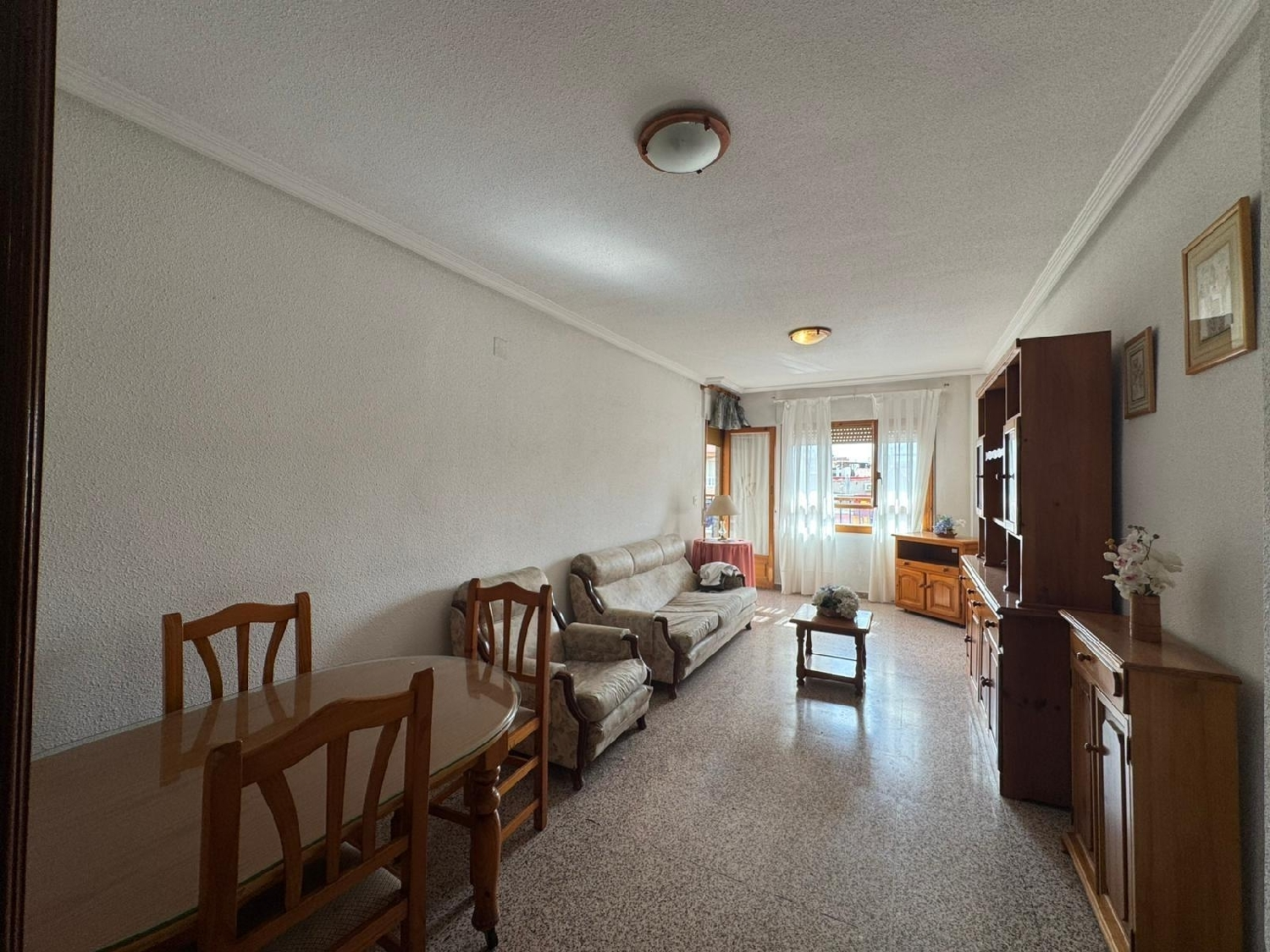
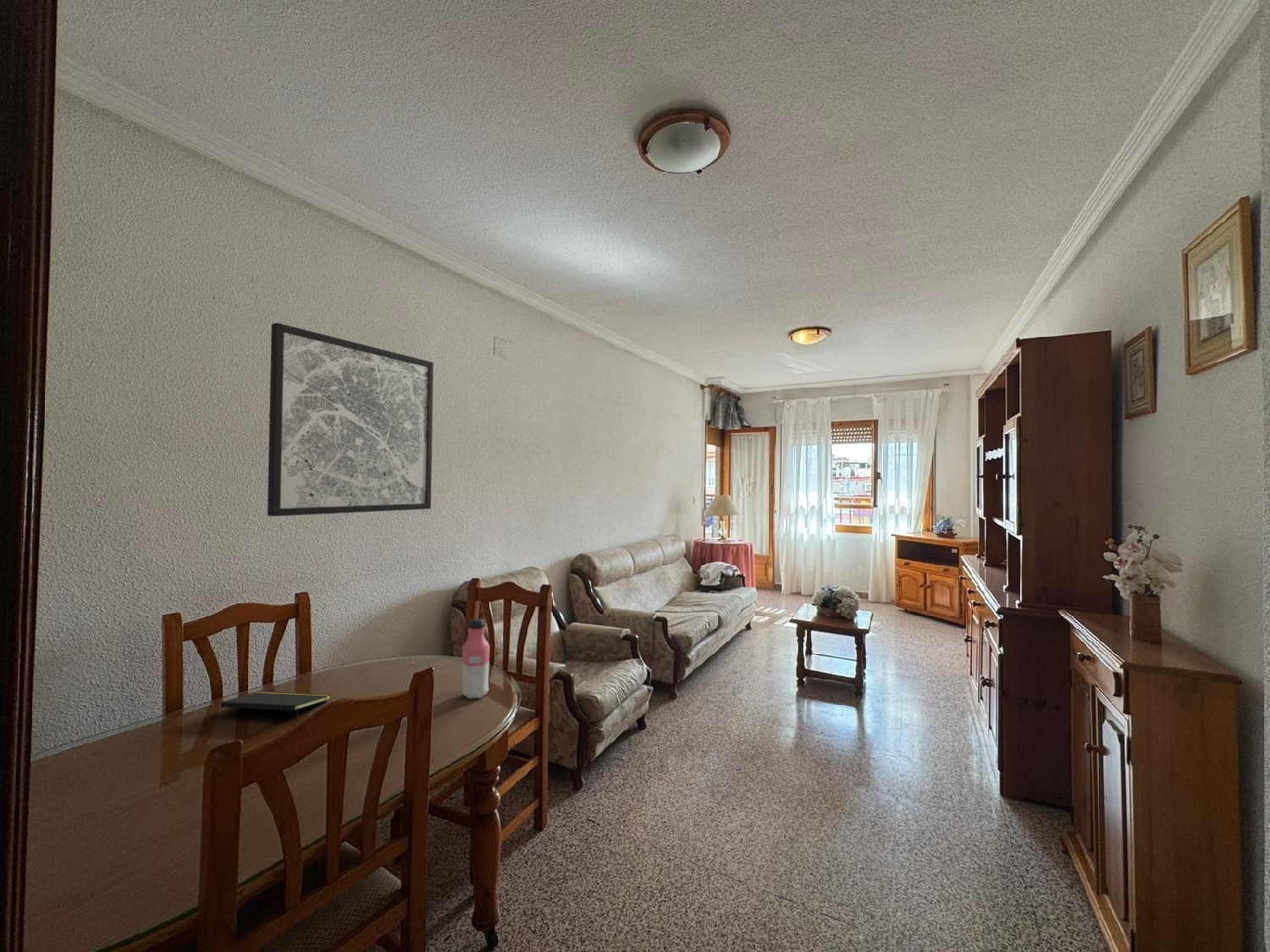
+ water bottle (476, 657)
+ wall art (362, 428)
+ notepad (278, 700)
